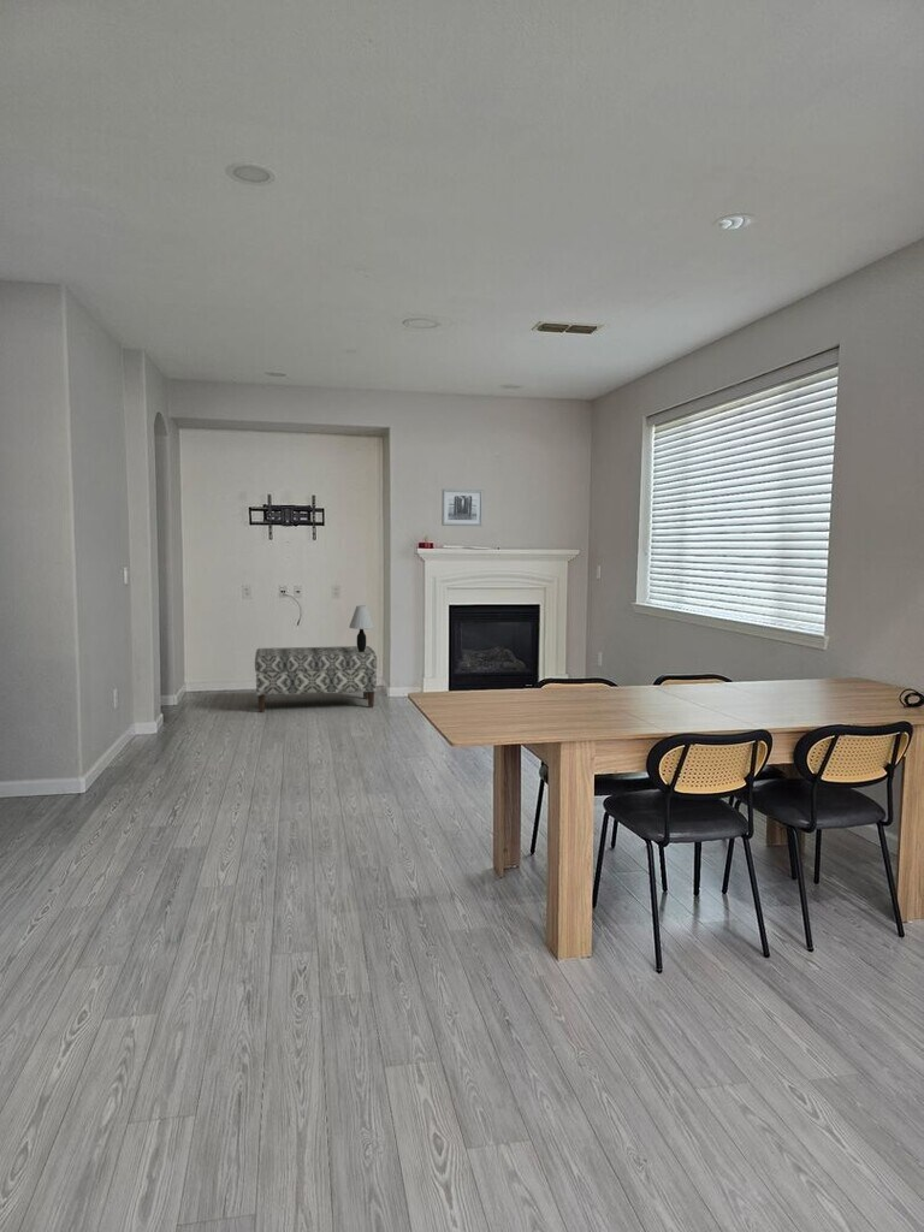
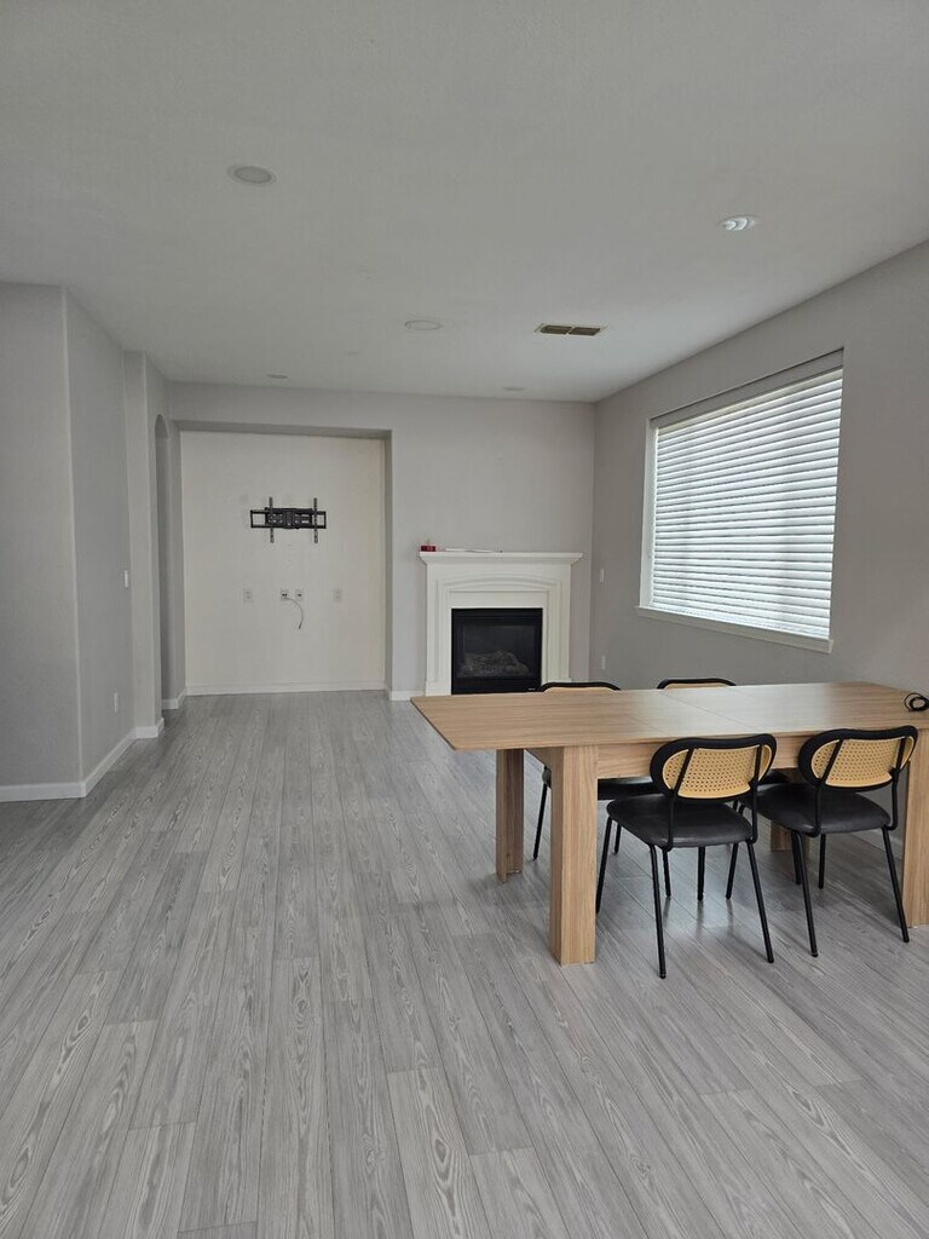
- table lamp (361, 628)
- wall art (462, 508)
- bench (315, 677)
